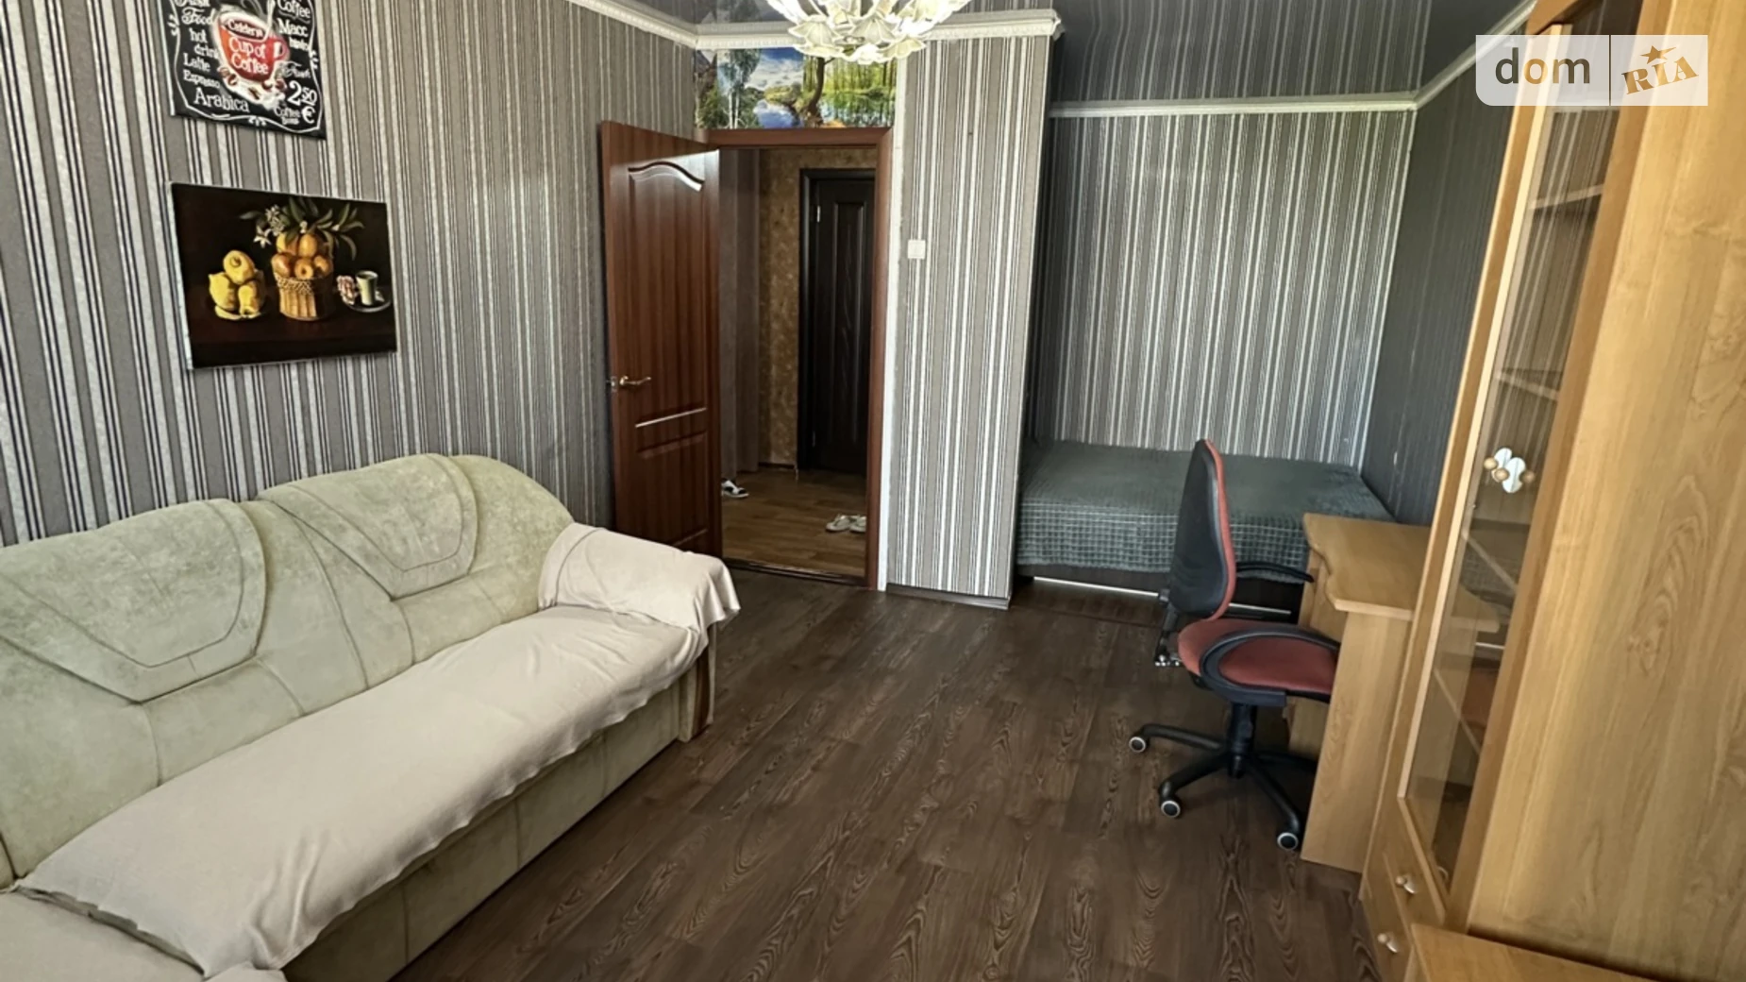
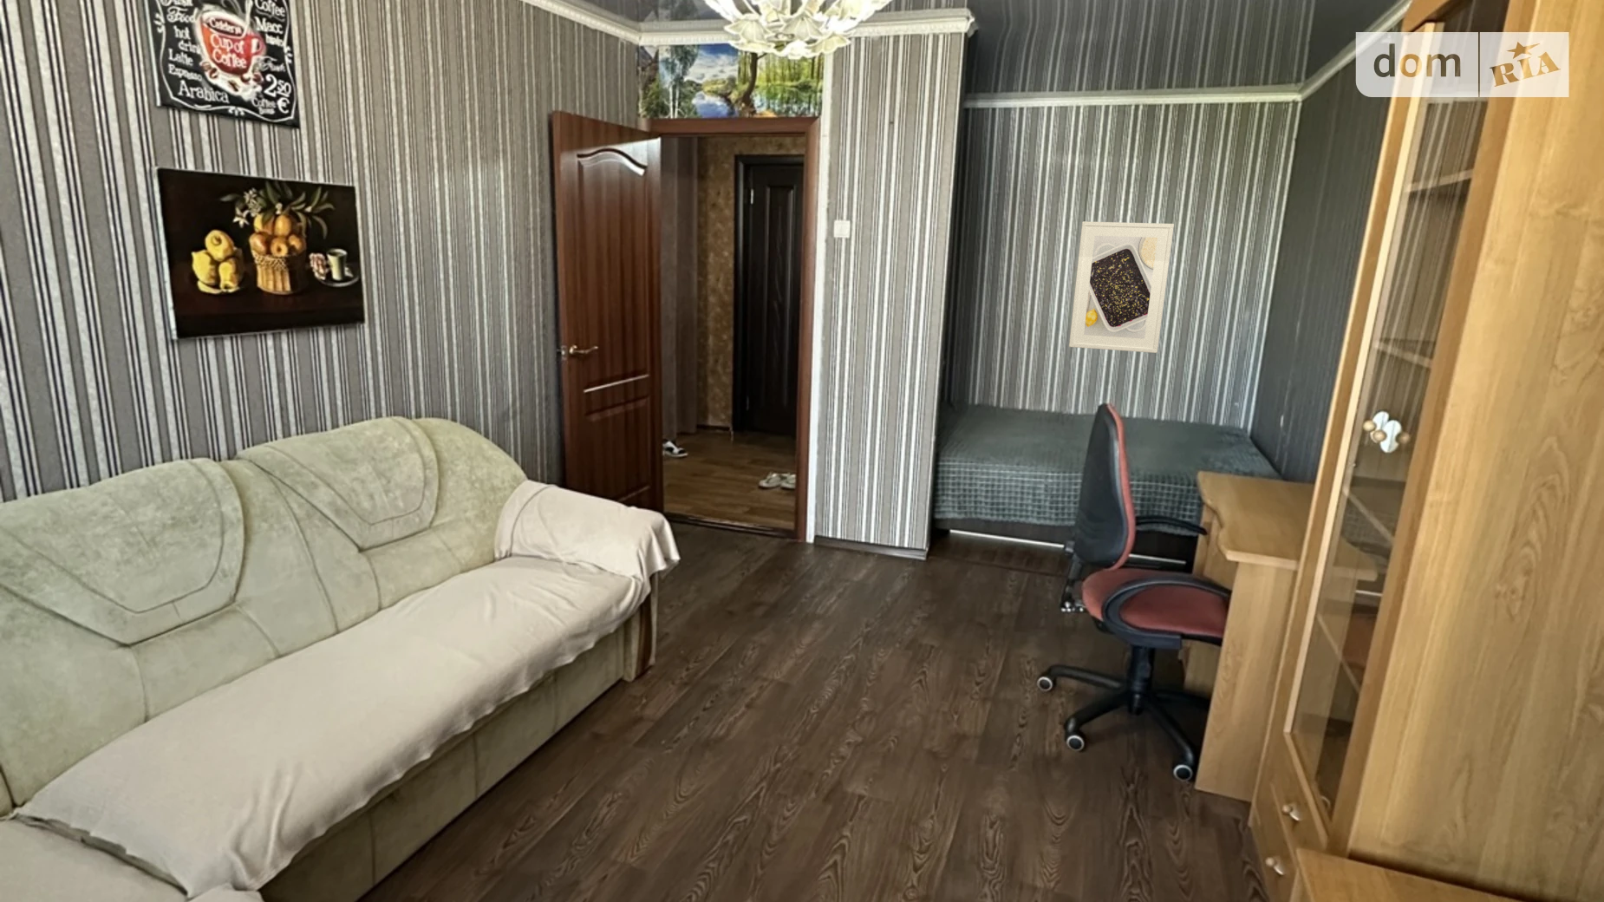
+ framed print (1119, 287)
